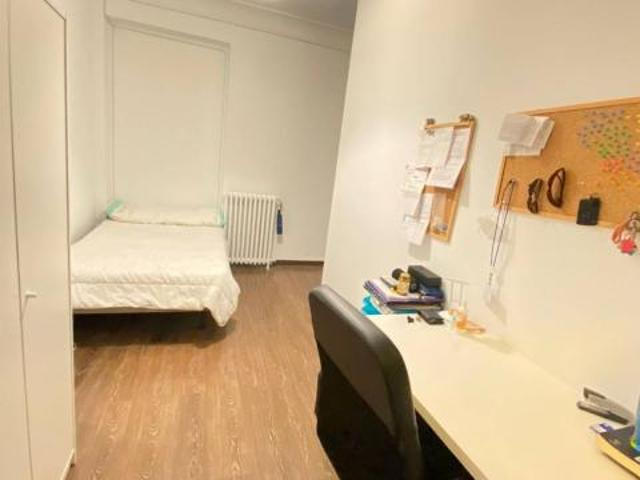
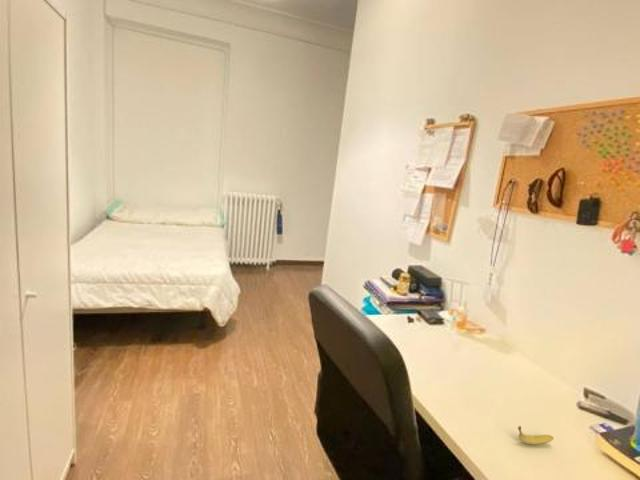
+ banana (534, 435)
